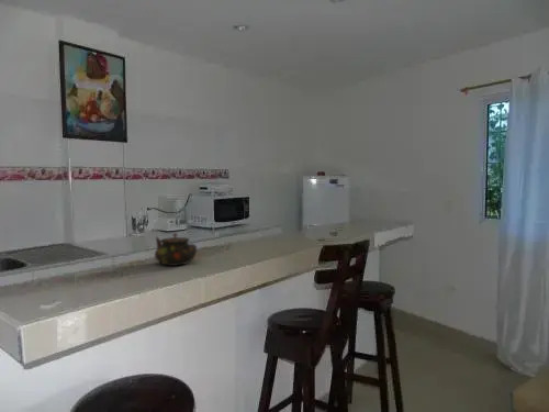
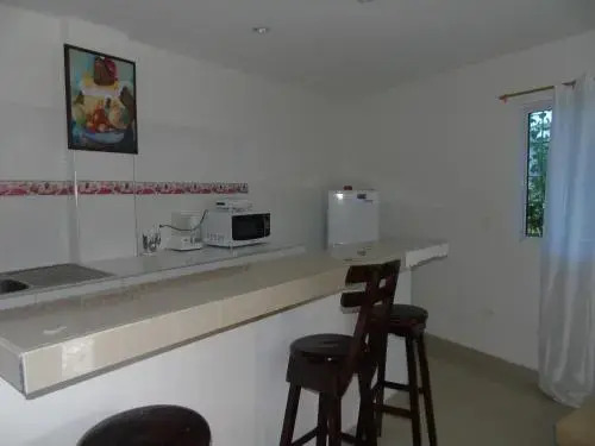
- teapot (175, 247)
